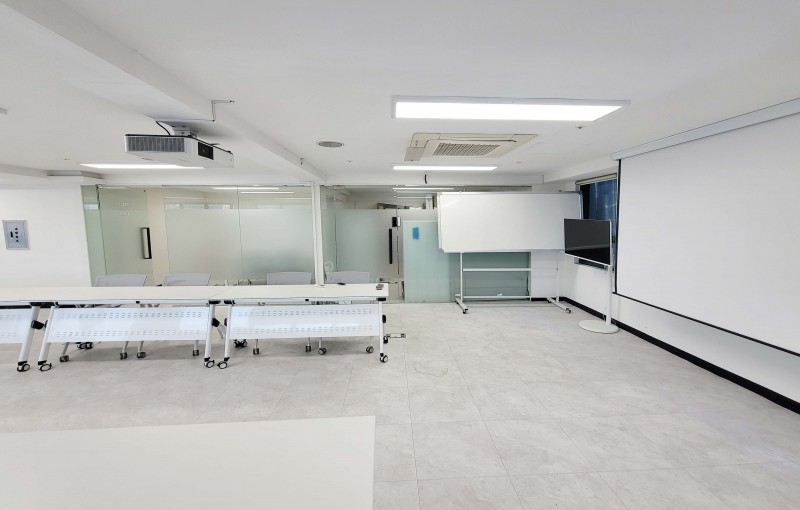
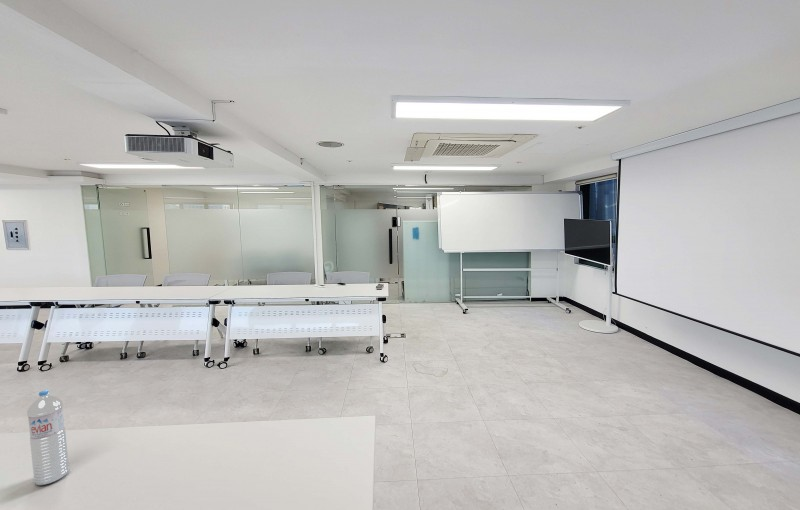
+ water bottle (48, 434)
